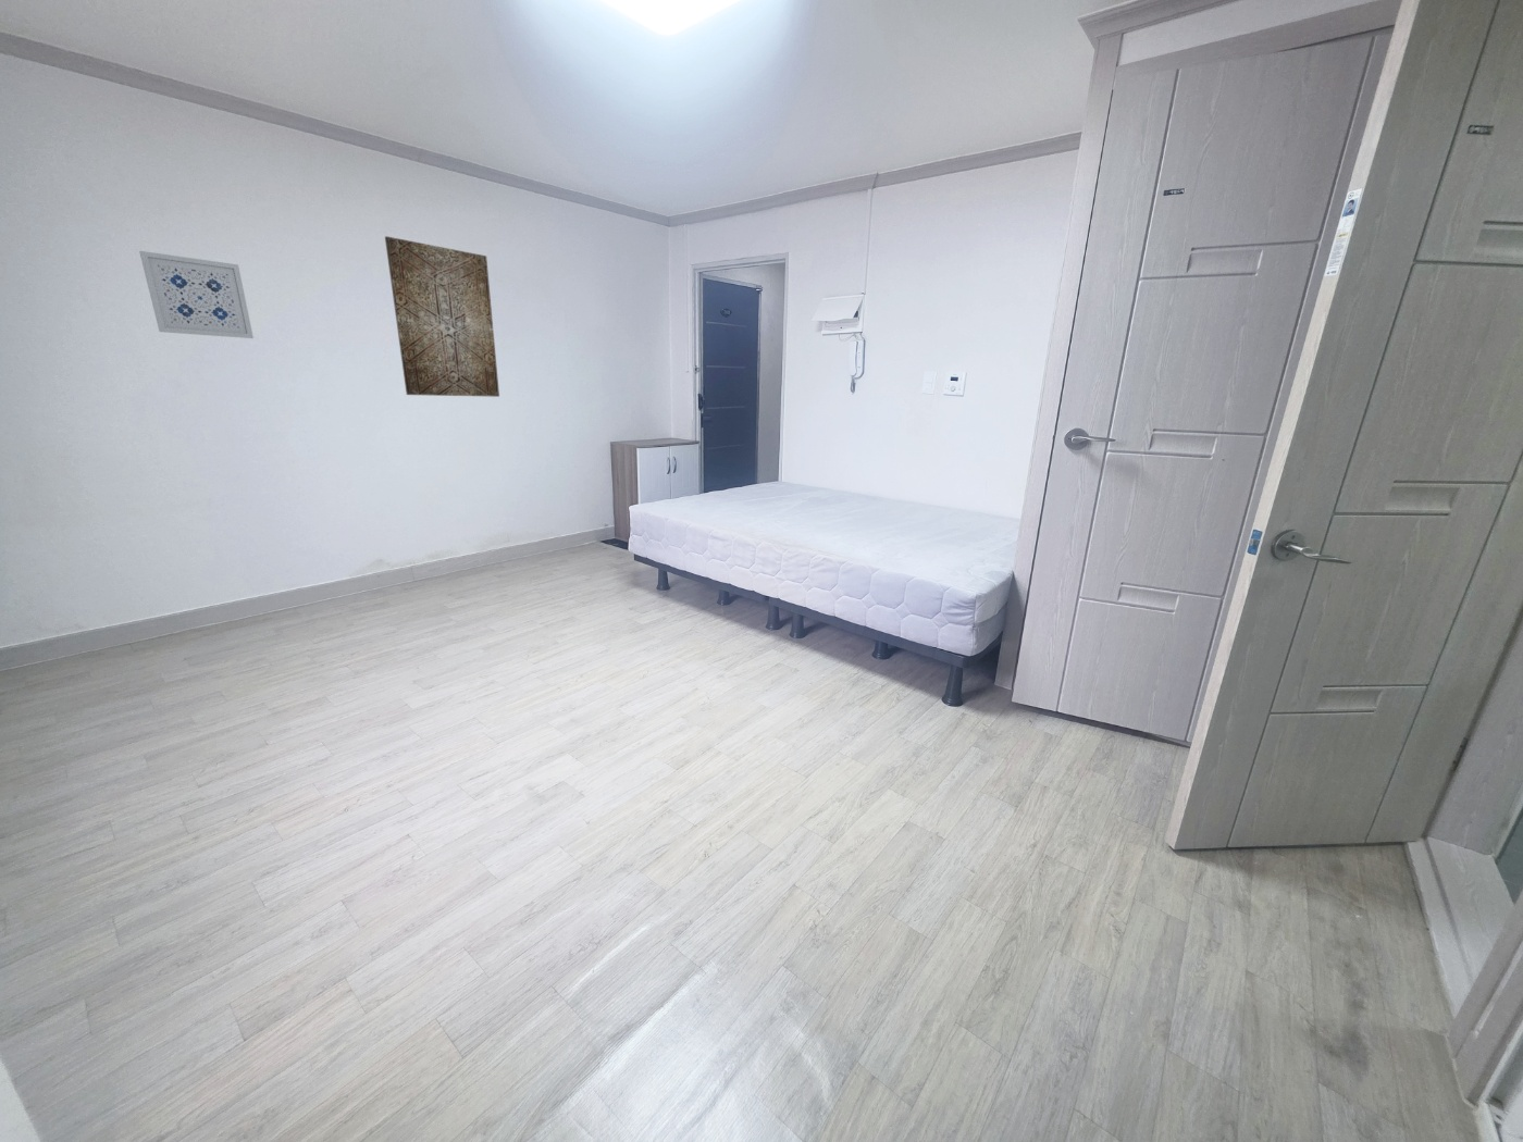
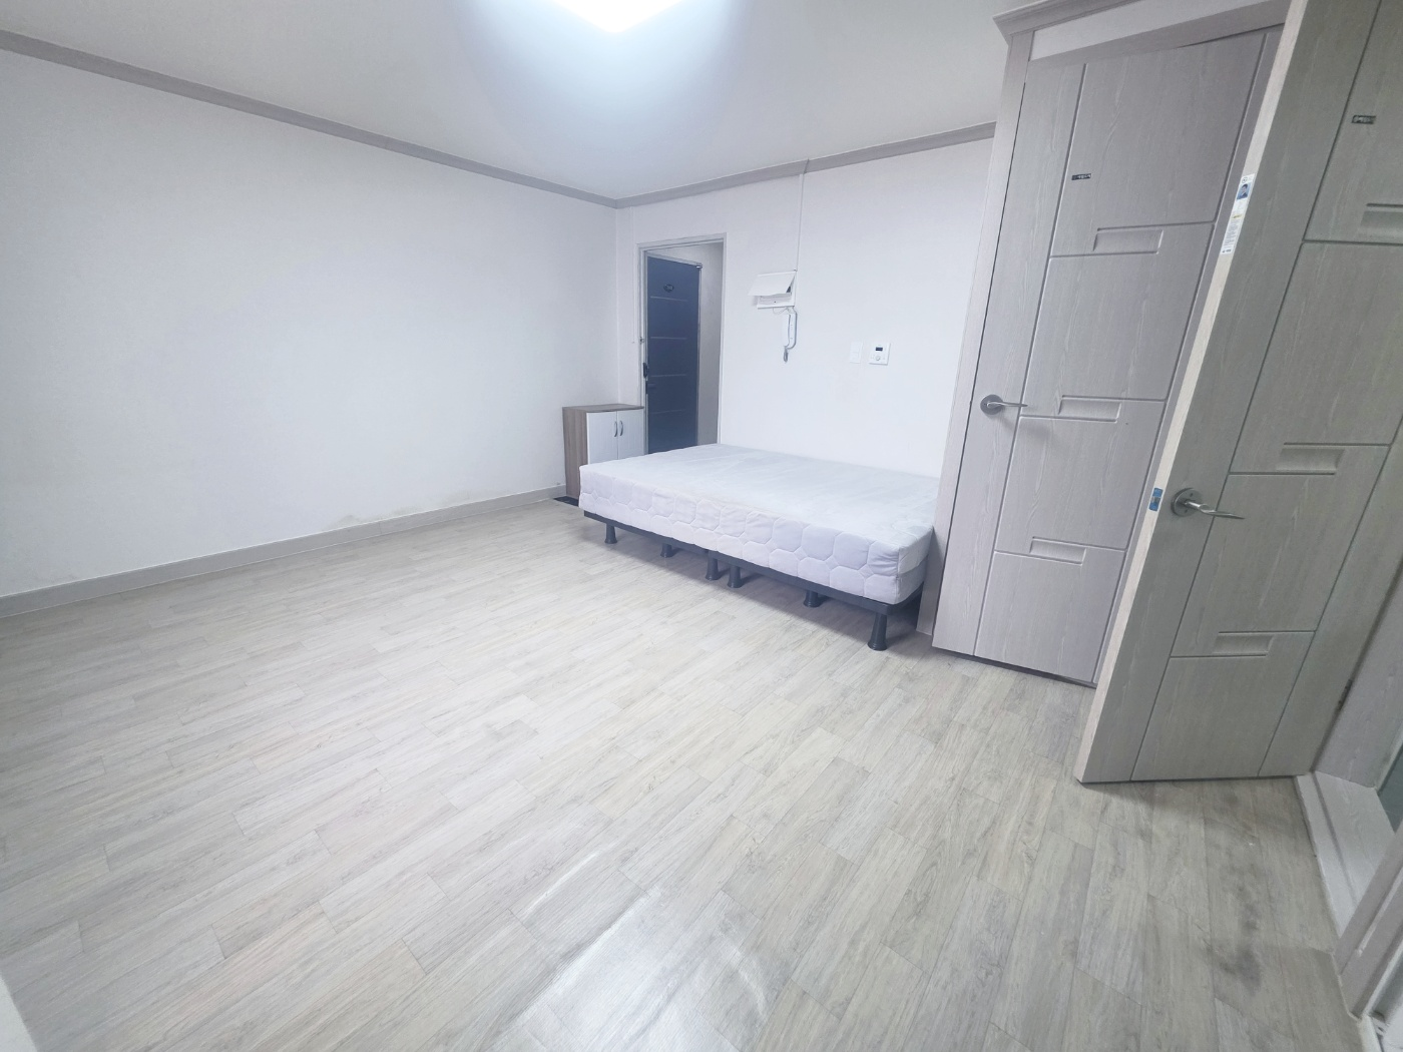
- wall art (199, 297)
- wall art (447, 323)
